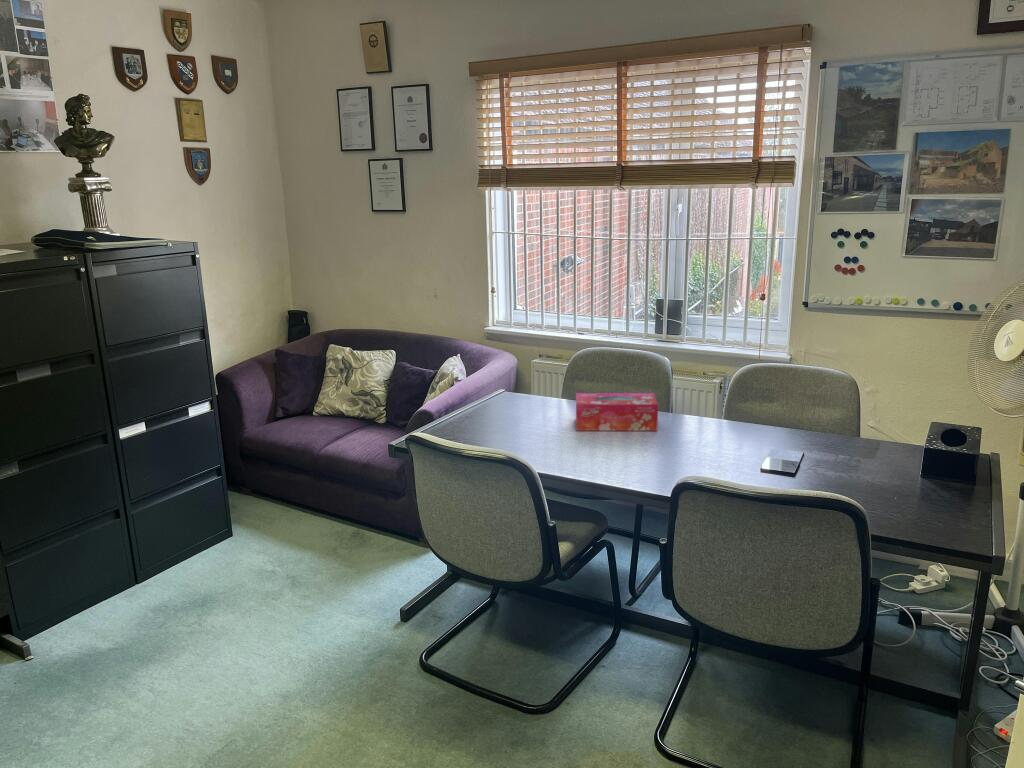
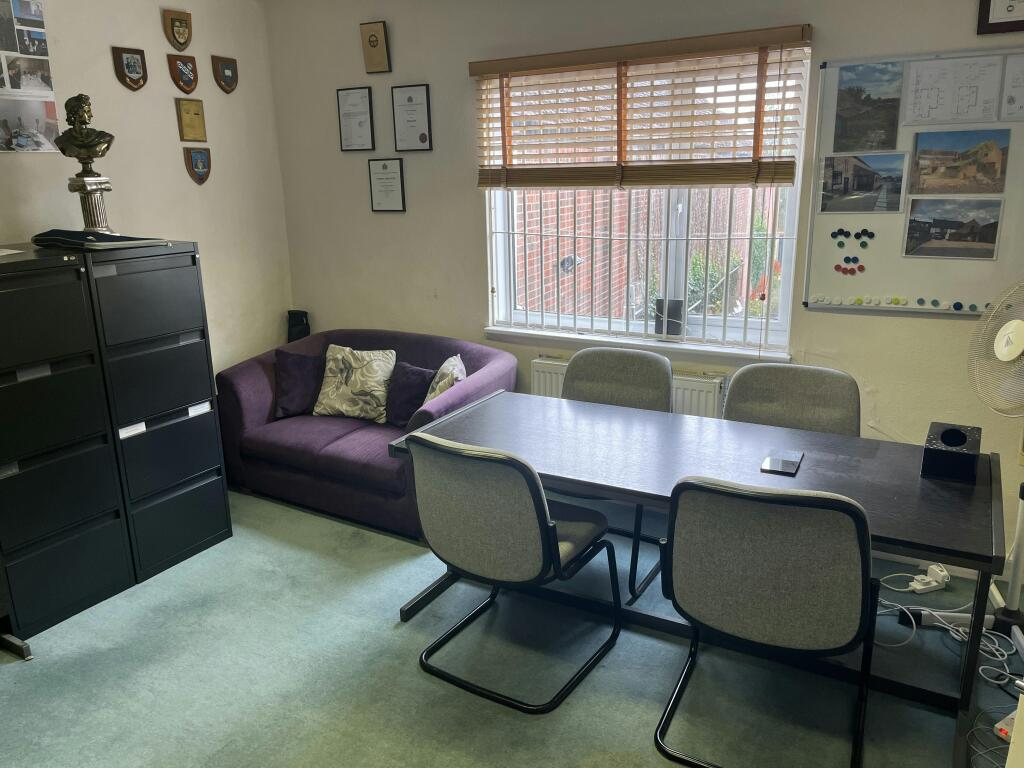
- tissue box (615, 411)
